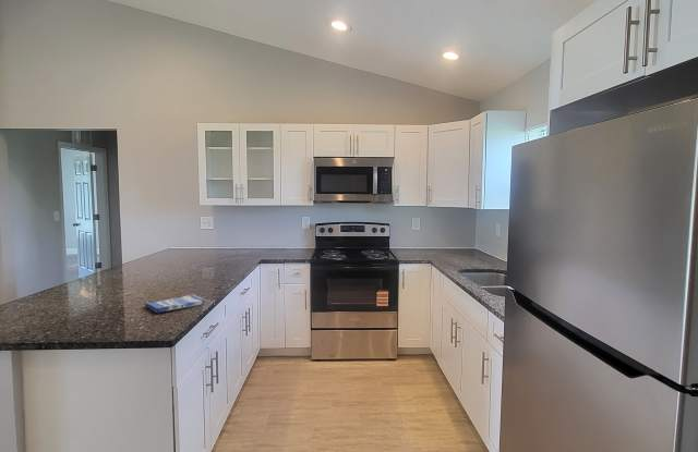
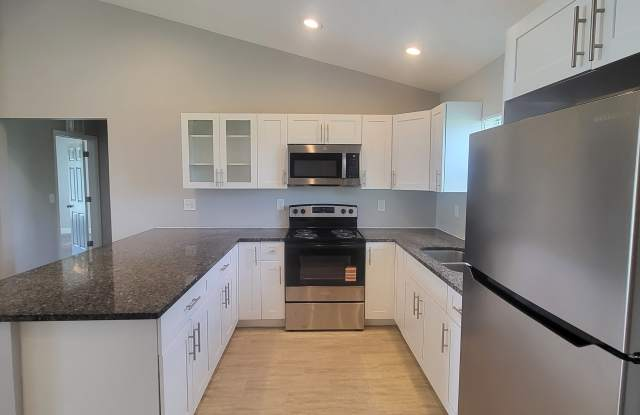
- dish towel (176, 302)
